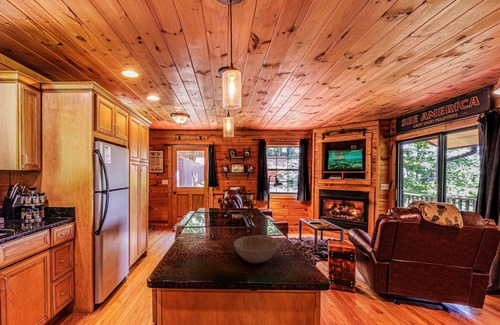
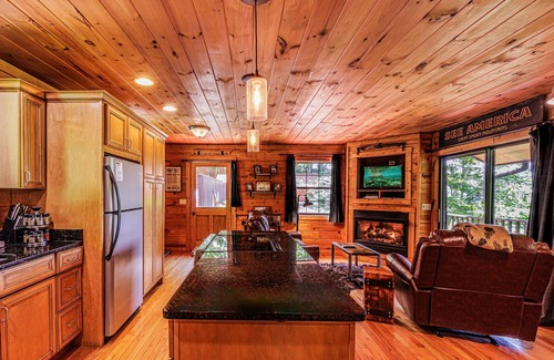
- bowl (256, 251)
